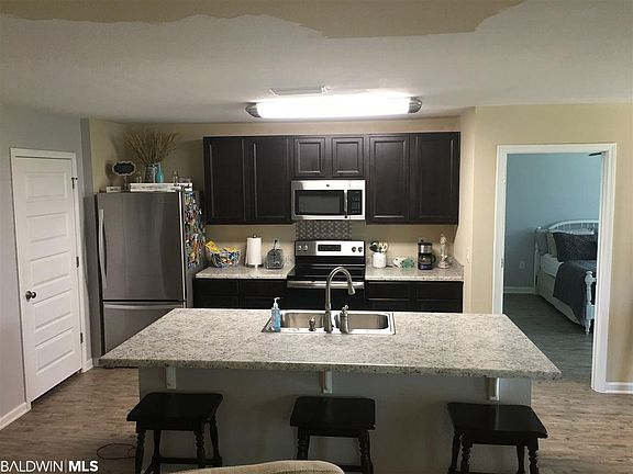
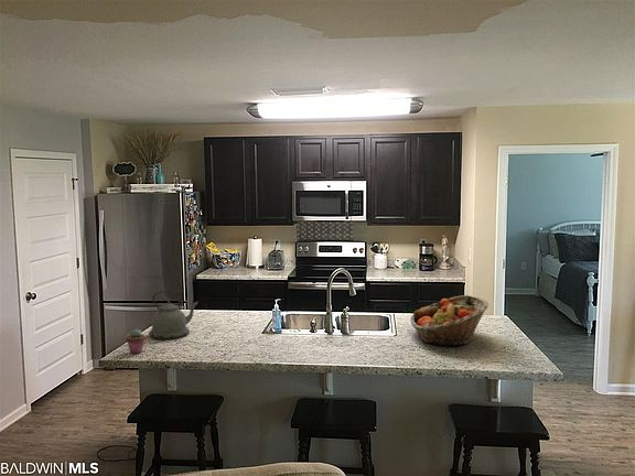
+ kettle (170, 312)
+ fruit basket (448, 318)
+ potted succulent (136, 340)
